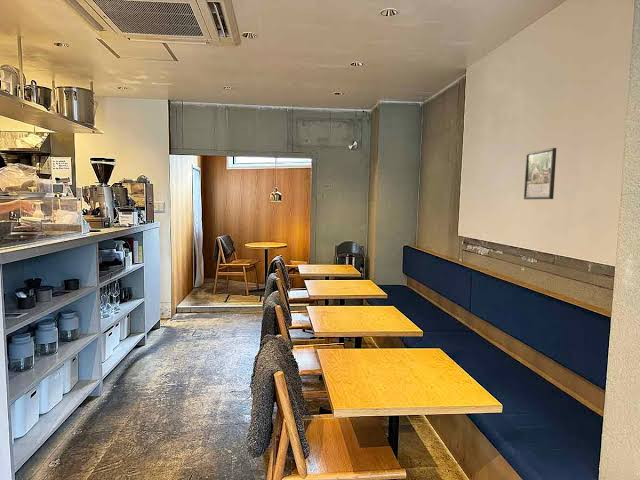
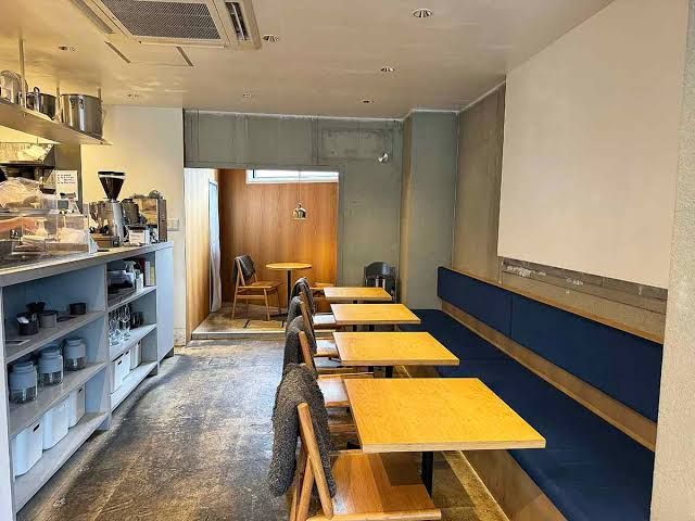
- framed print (539, 175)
